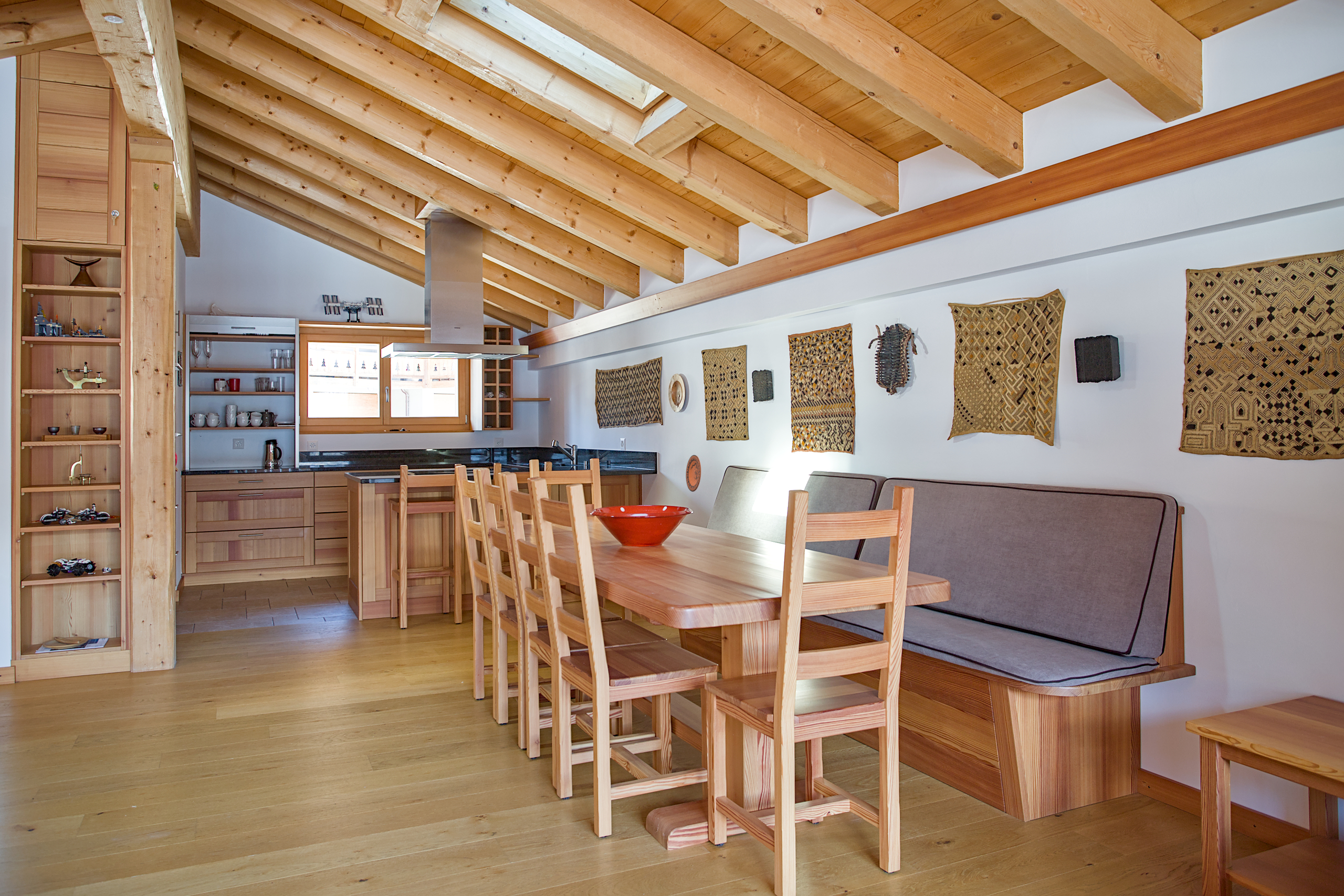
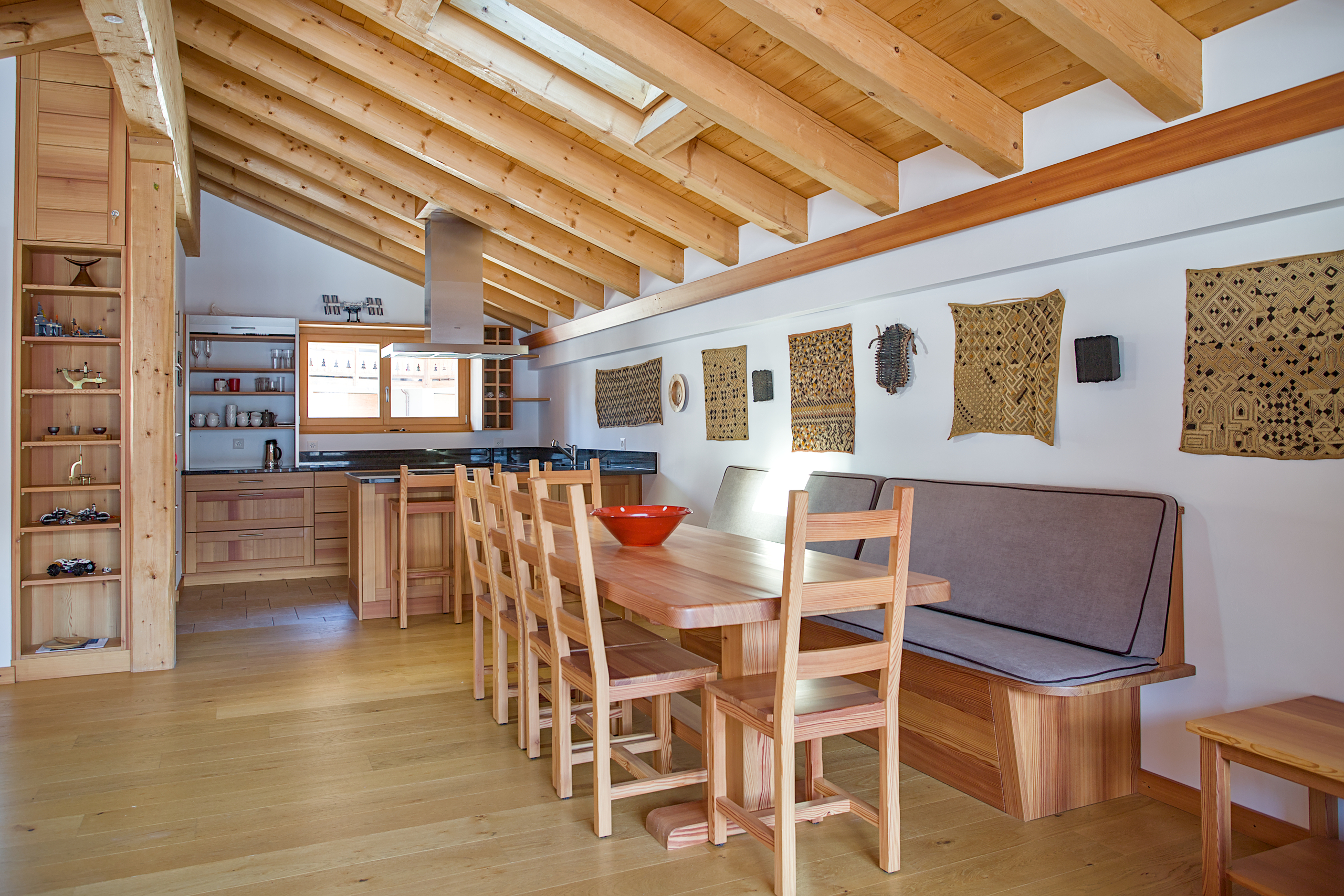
- decorative plate (694, 473)
